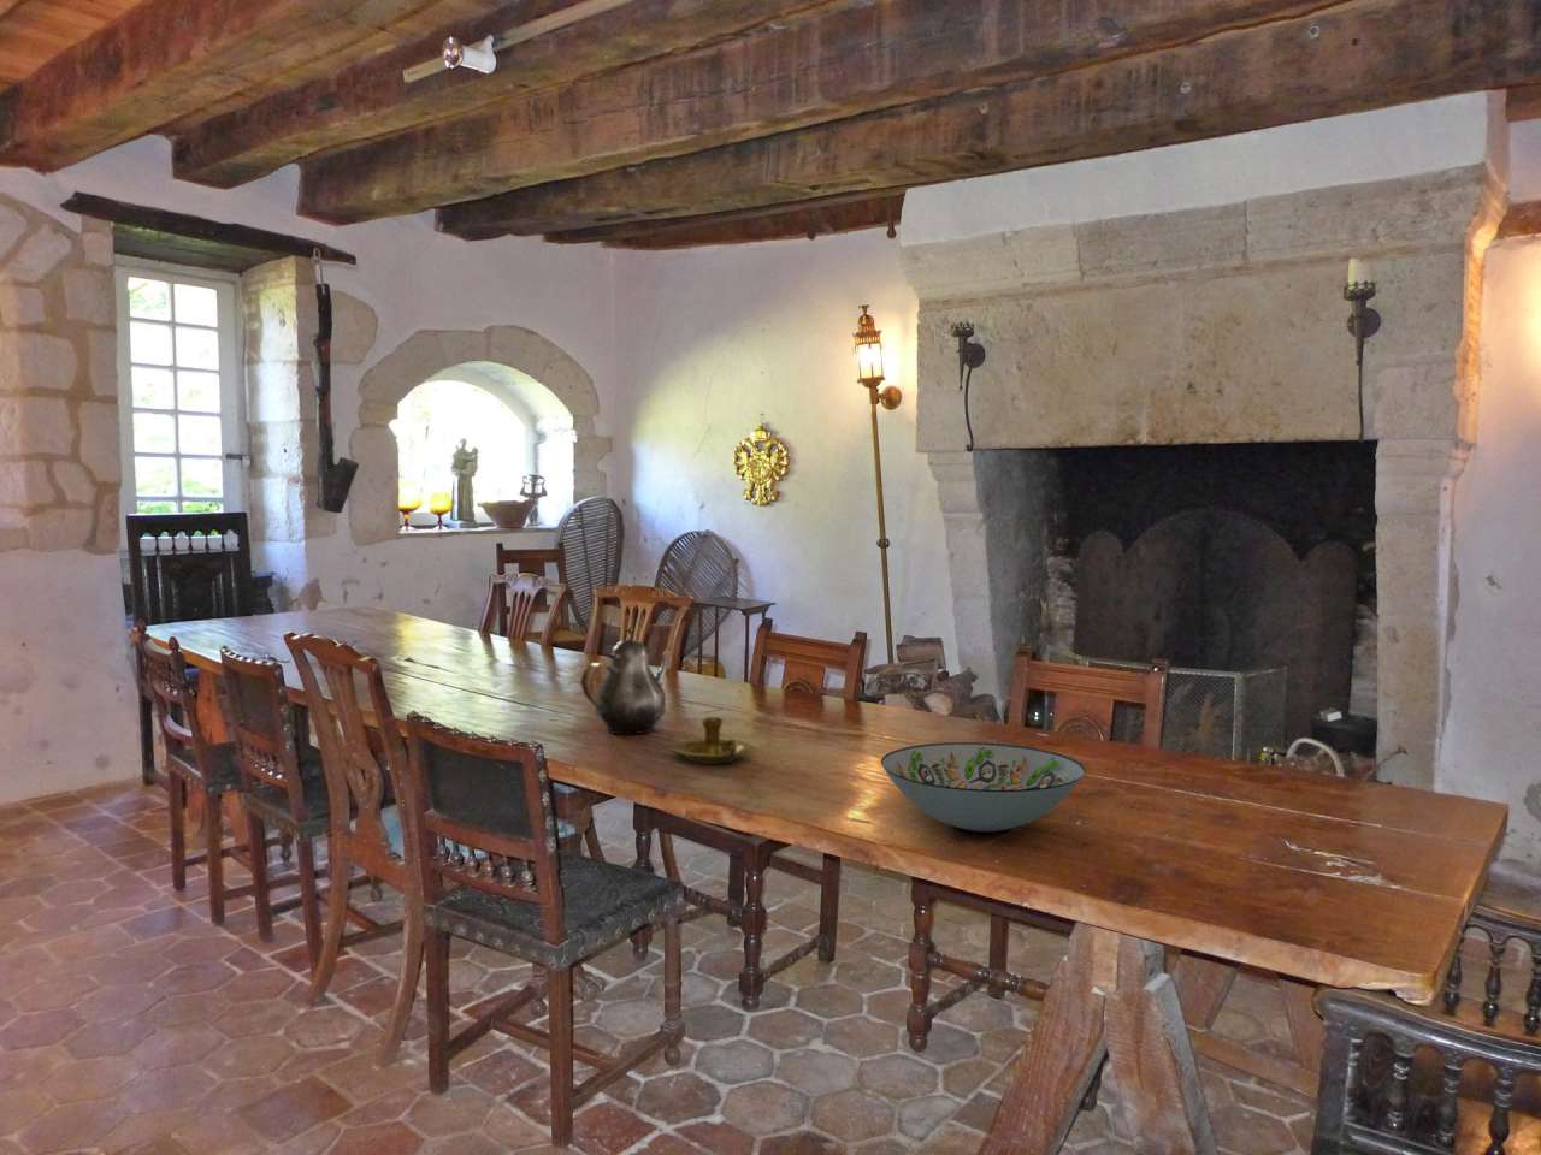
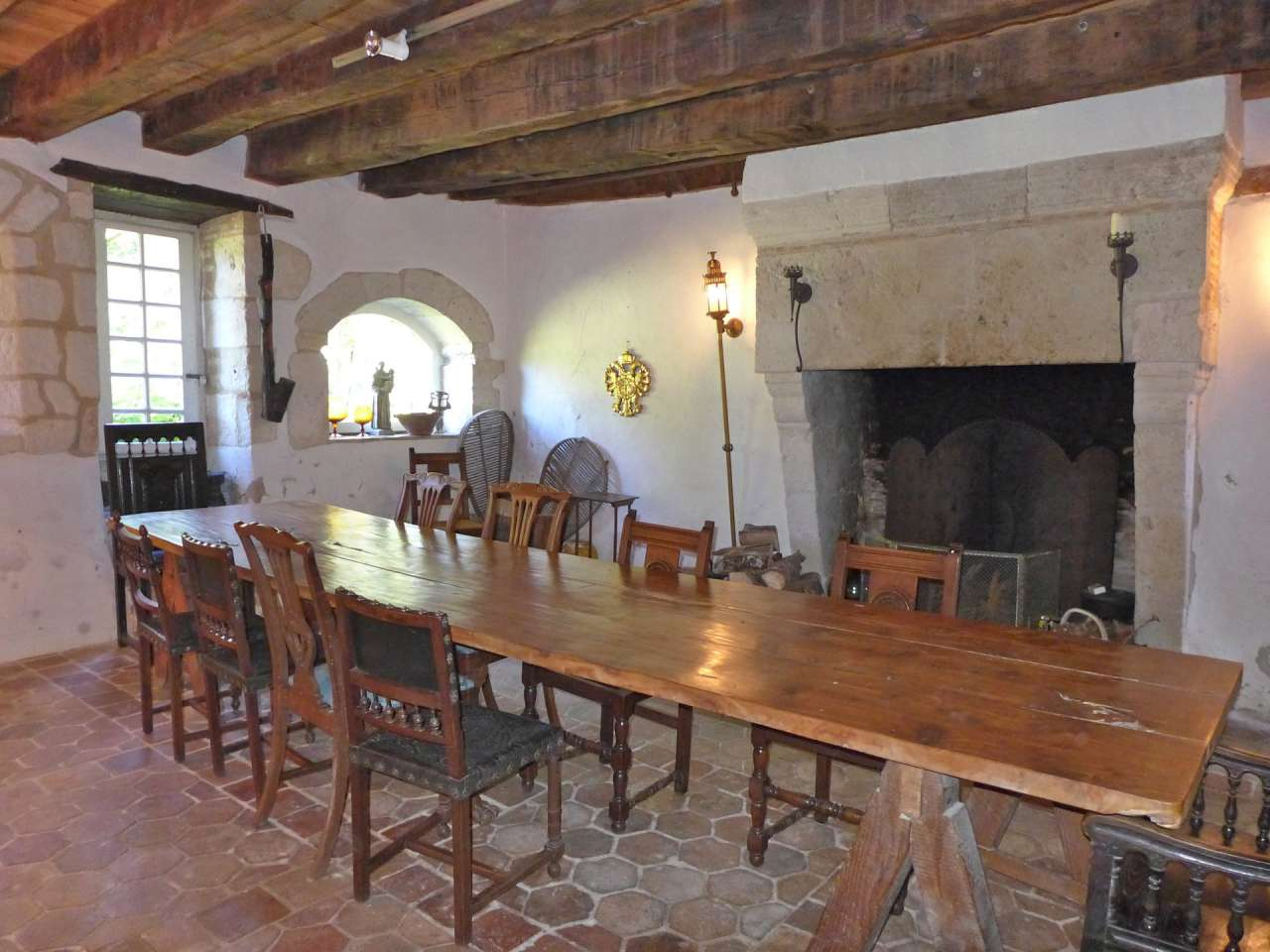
- candlestick (715, 739)
- decorative bowl (980, 793)
- teapot (630, 677)
